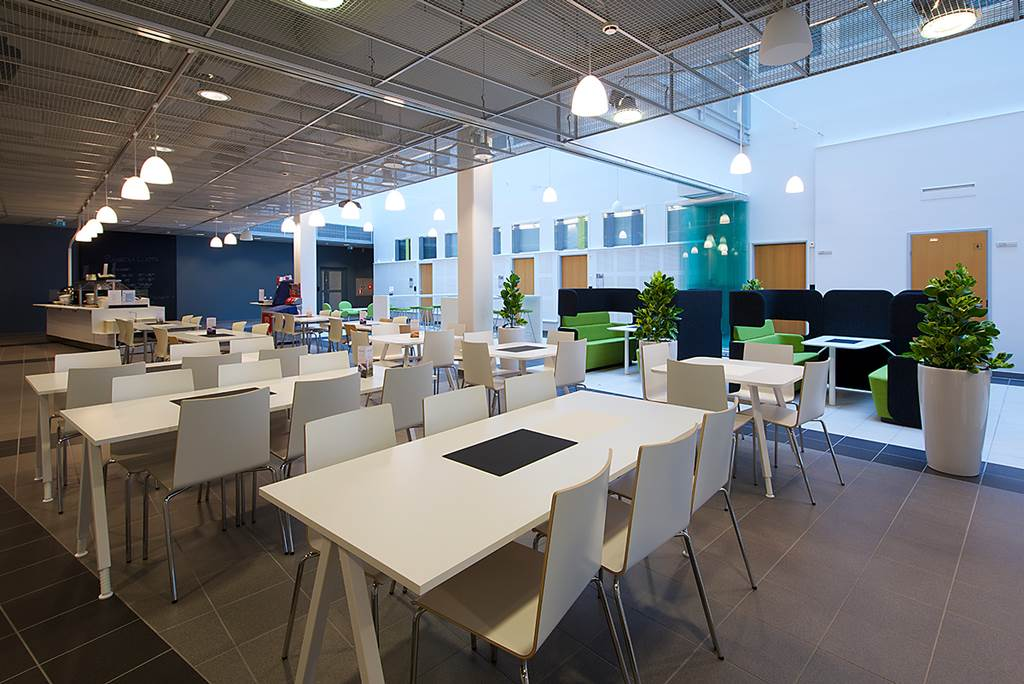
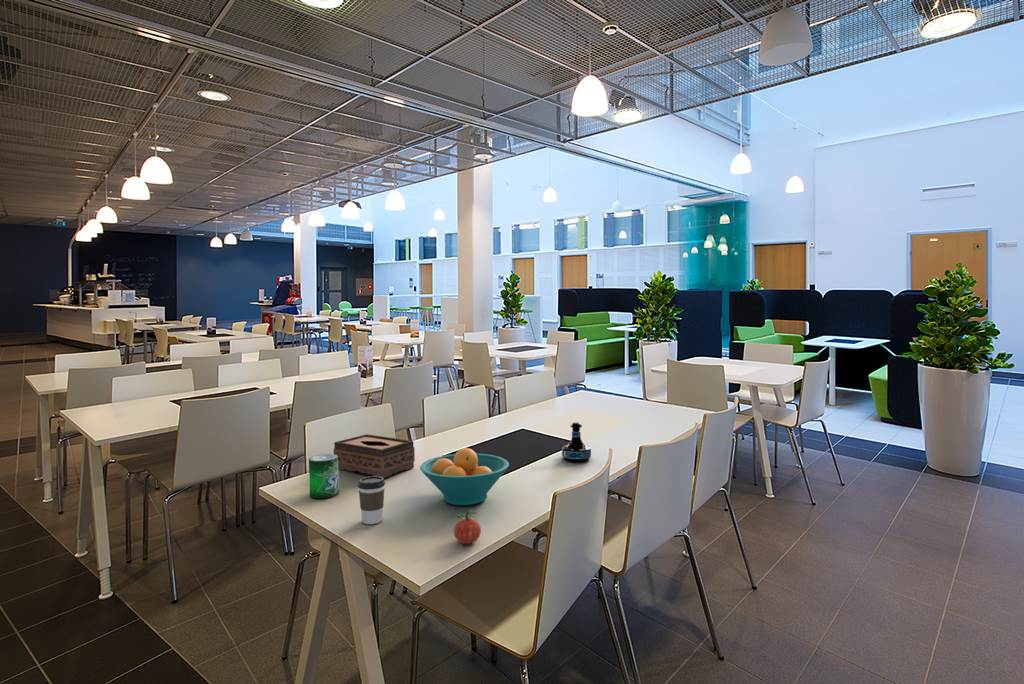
+ tequila bottle (576, 440)
+ beverage can (323, 475)
+ fruit bowl (465, 473)
+ apple (467, 527)
+ coffee cup (371, 500)
+ tissue box (374, 454)
